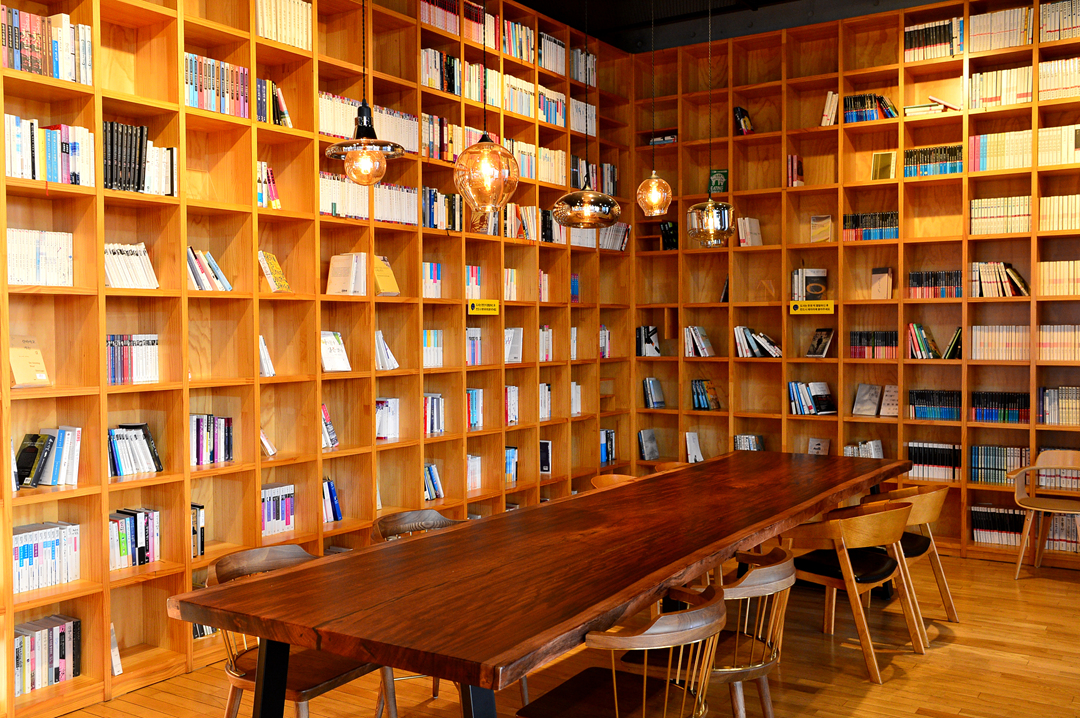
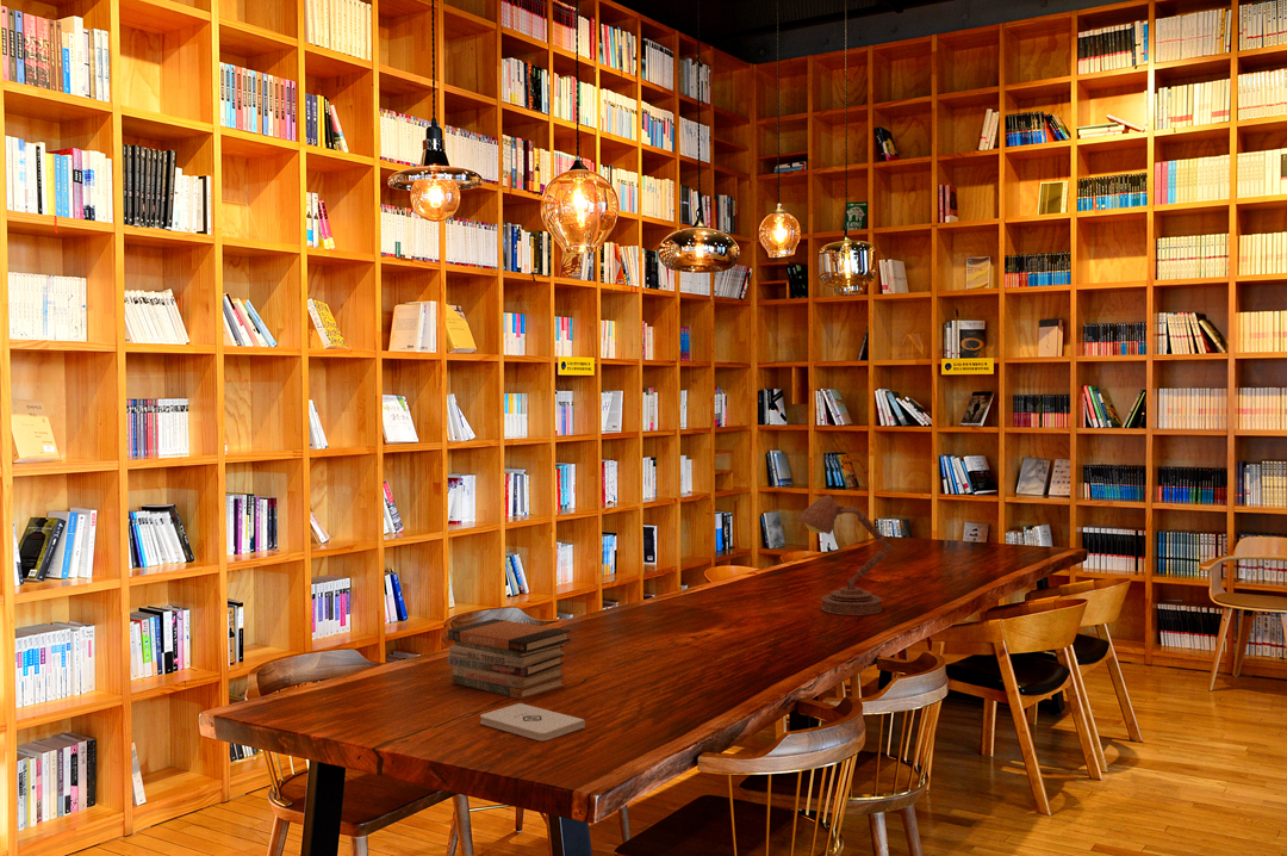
+ desk lamp (858, 569)
+ book stack (508, 657)
+ notepad (530, 721)
